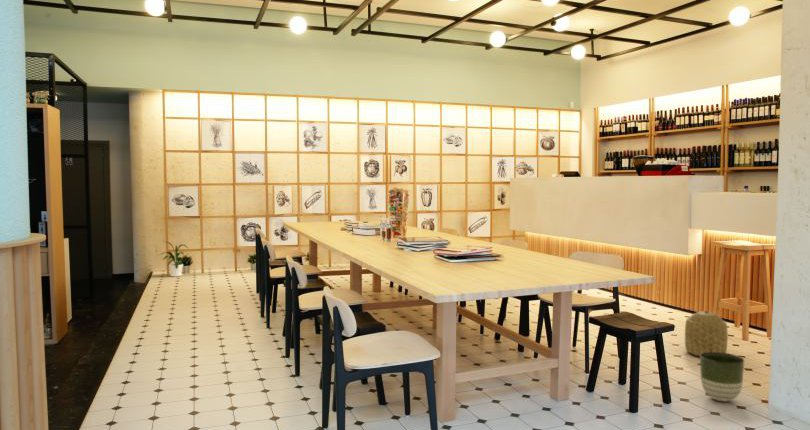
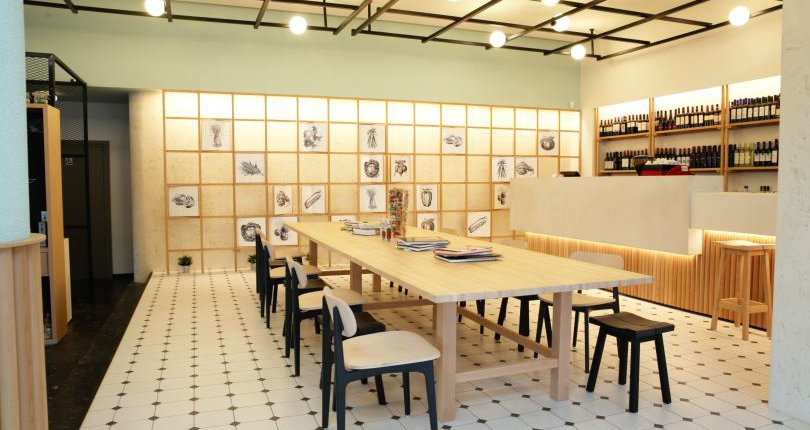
- house plant (174, 258)
- basket (705, 332)
- planter (721, 378)
